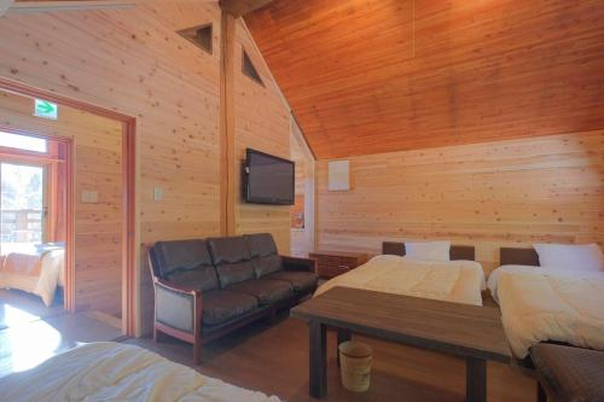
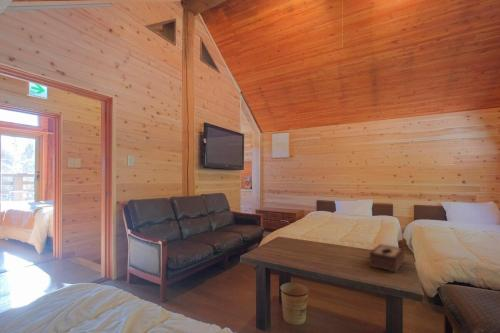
+ tissue box (387, 257)
